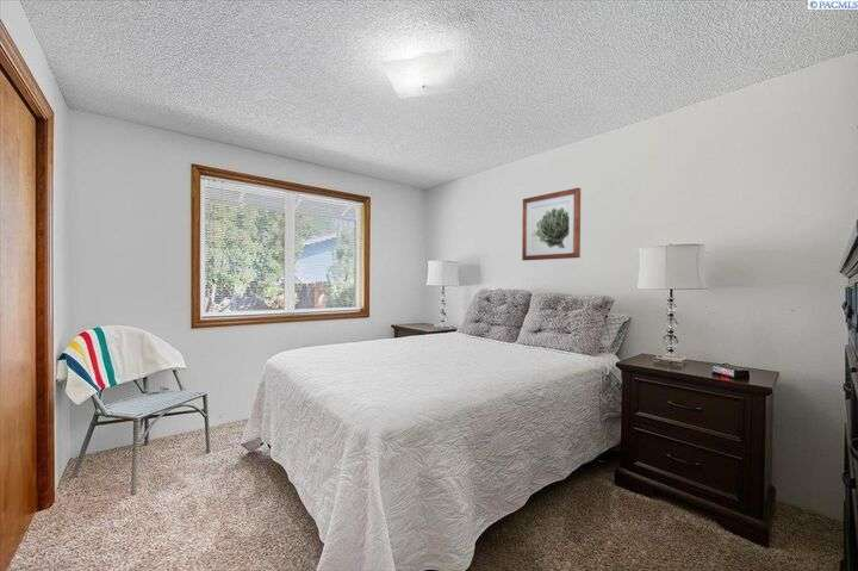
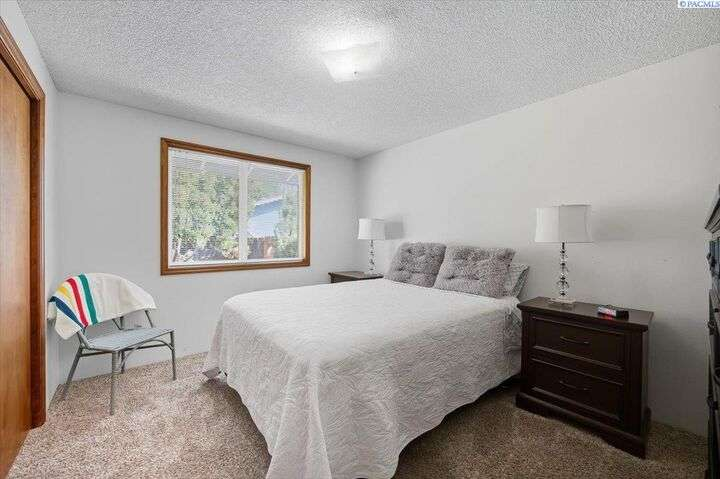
- wall art (549, 226)
